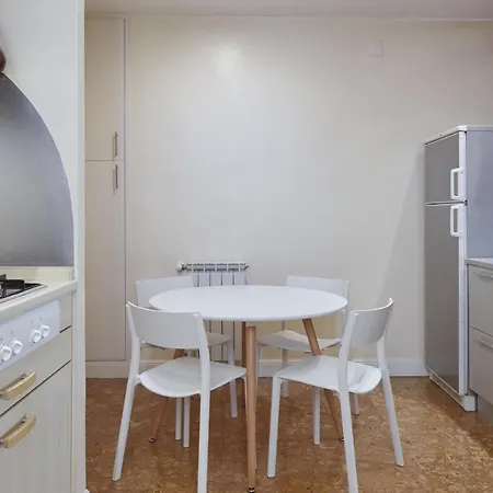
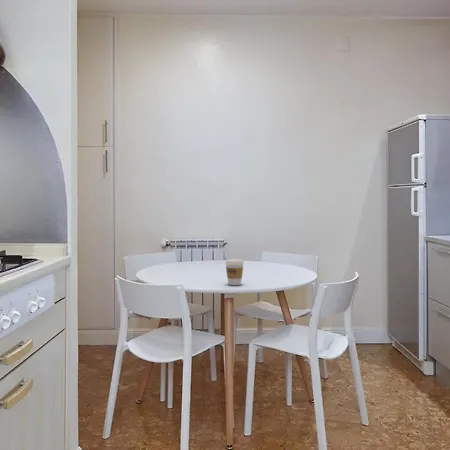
+ coffee cup (234, 271)
